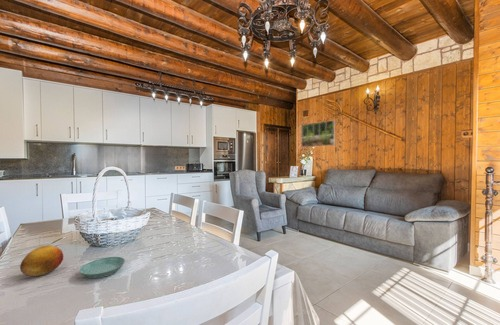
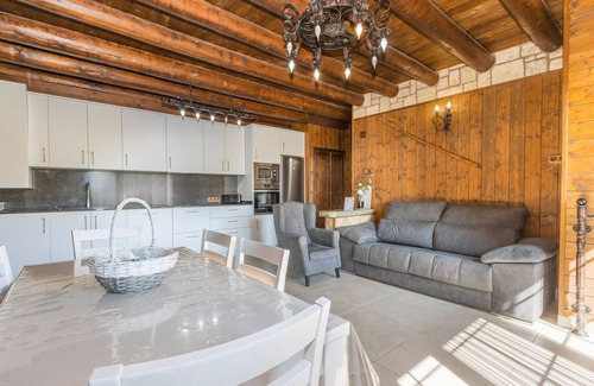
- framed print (317, 134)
- saucer (103, 268)
- fruit (42, 259)
